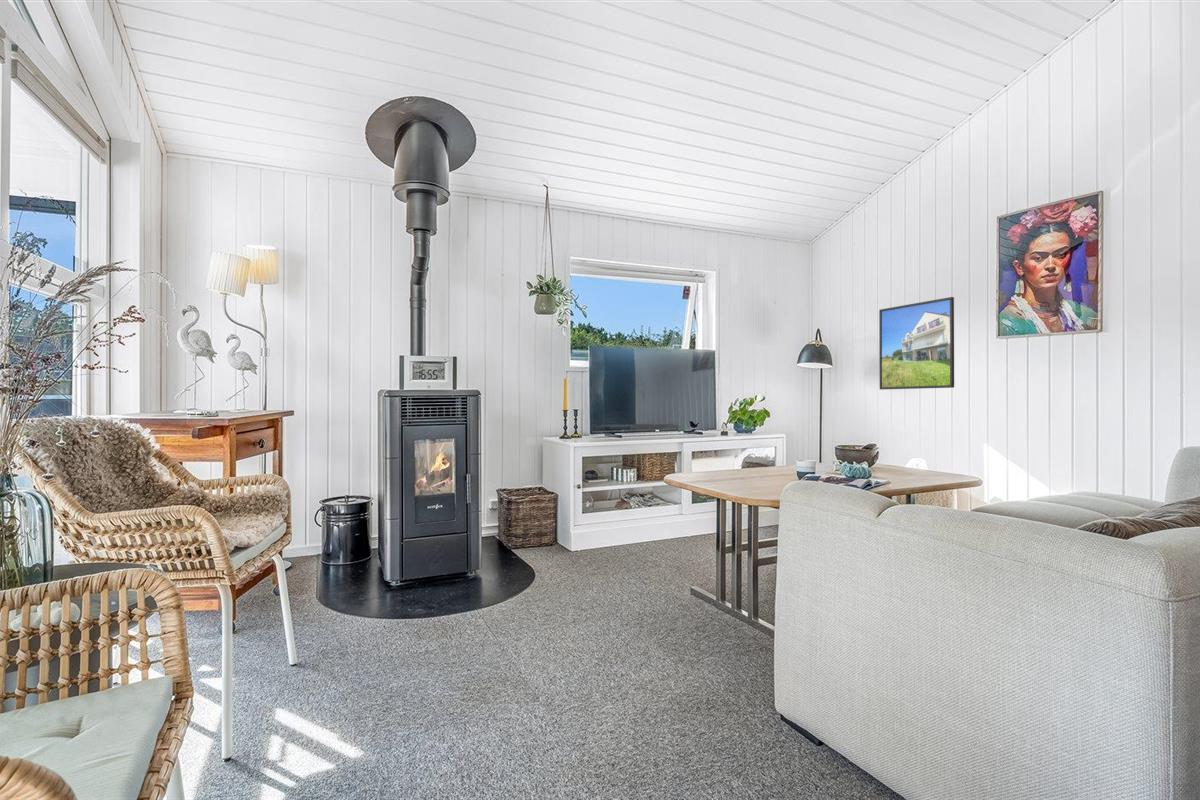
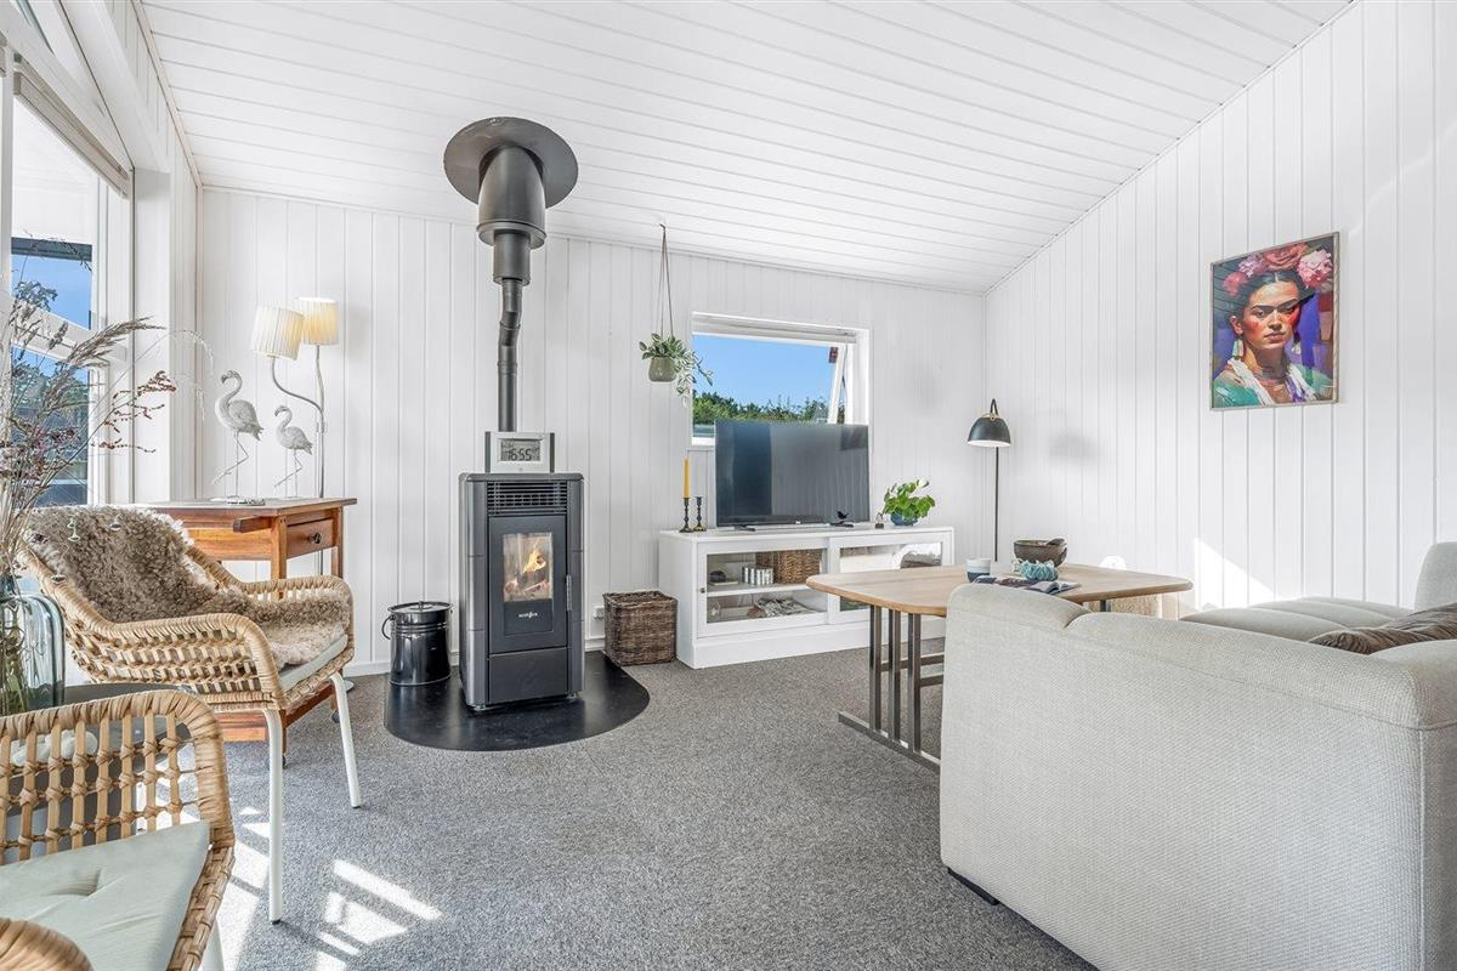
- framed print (914, 346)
